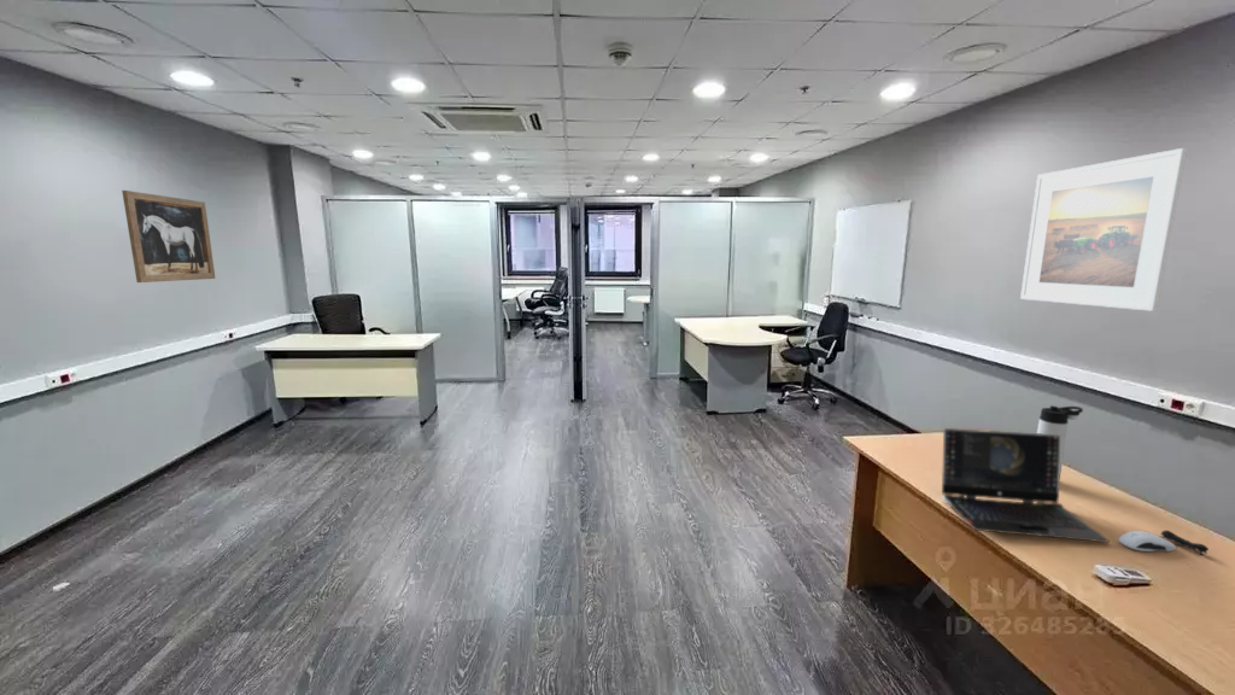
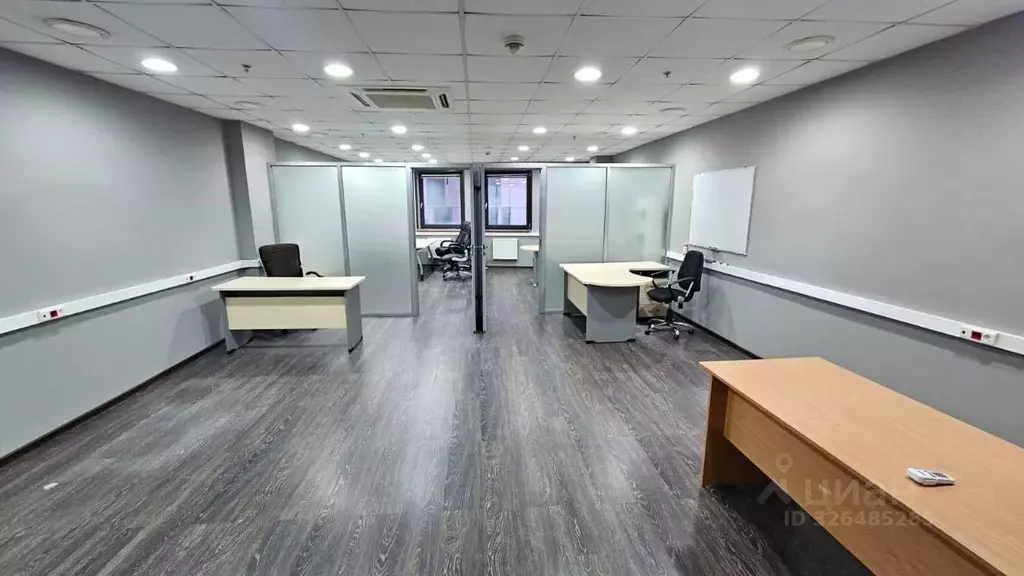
- wall art (174, 239)
- thermos bottle (1060, 444)
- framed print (1090, 235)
- laptop computer (1019, 481)
- computer mouse (1157, 539)
